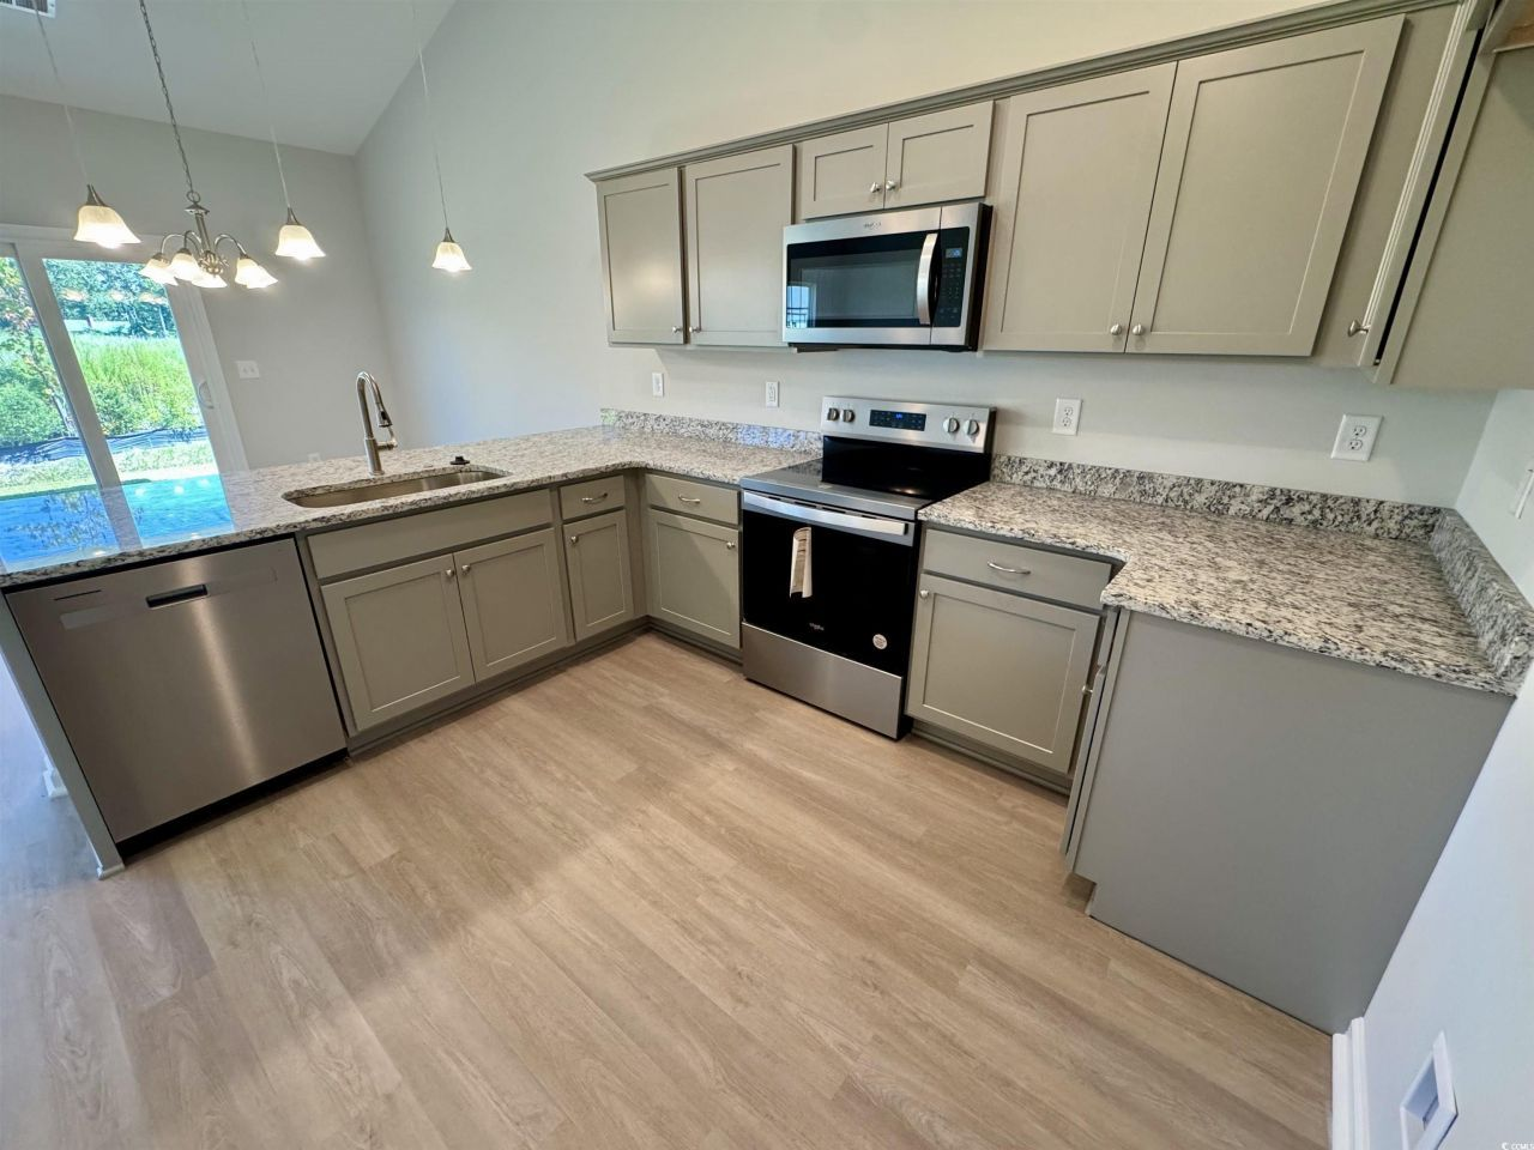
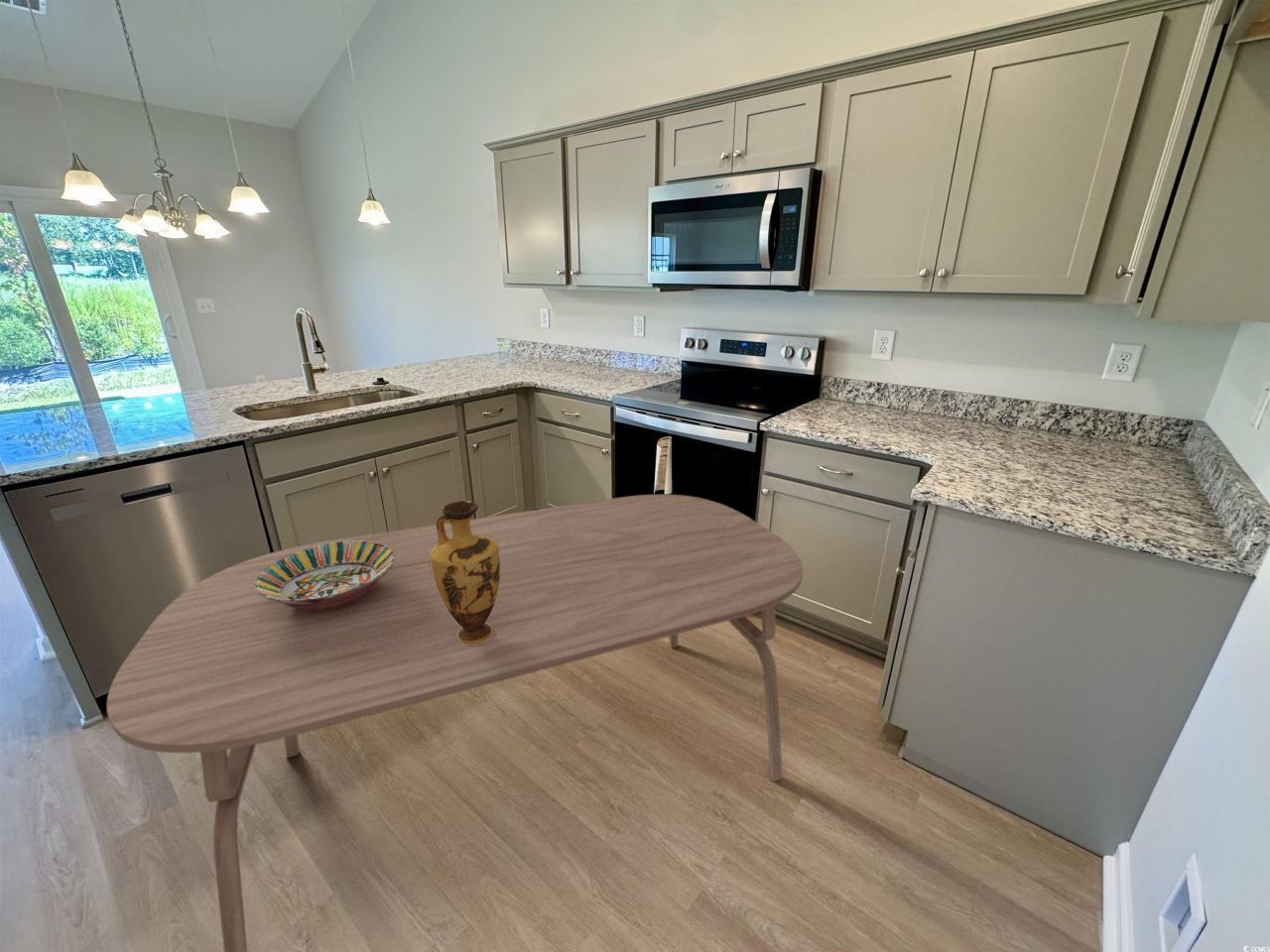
+ vase (466, 571)
+ serving bowl (330, 579)
+ dining table (522, 674)
